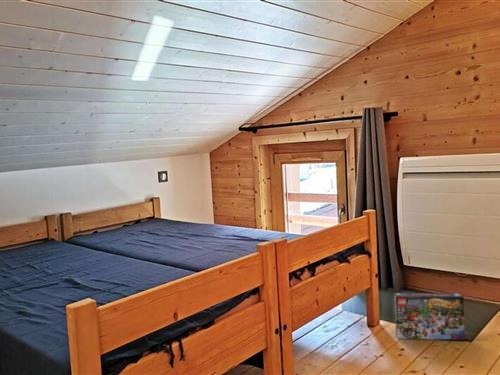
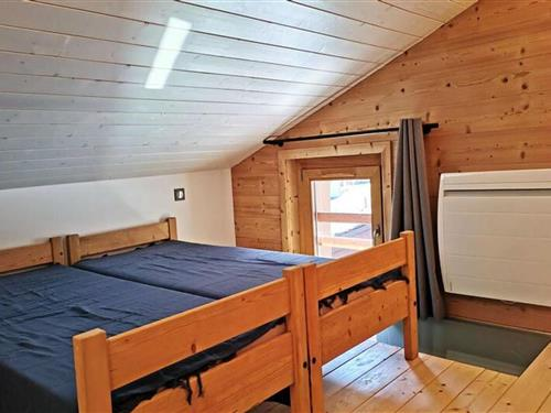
- box (428, 316)
